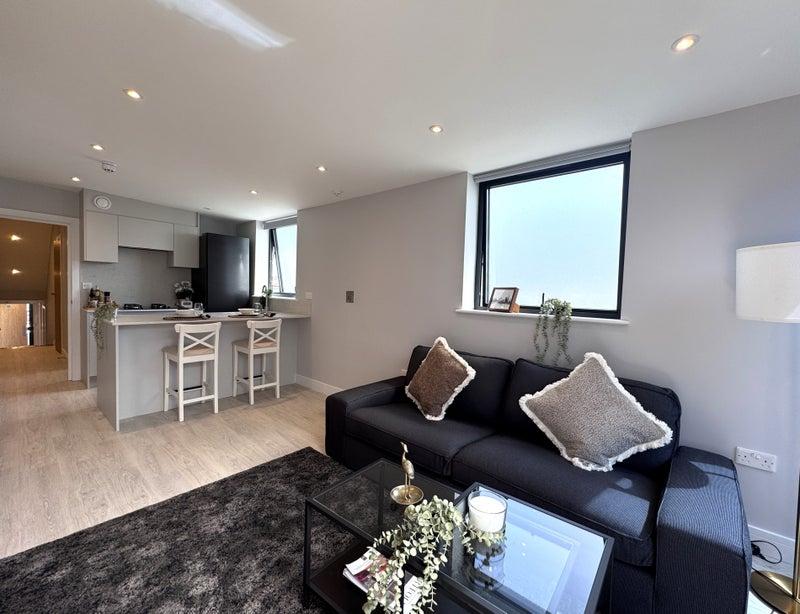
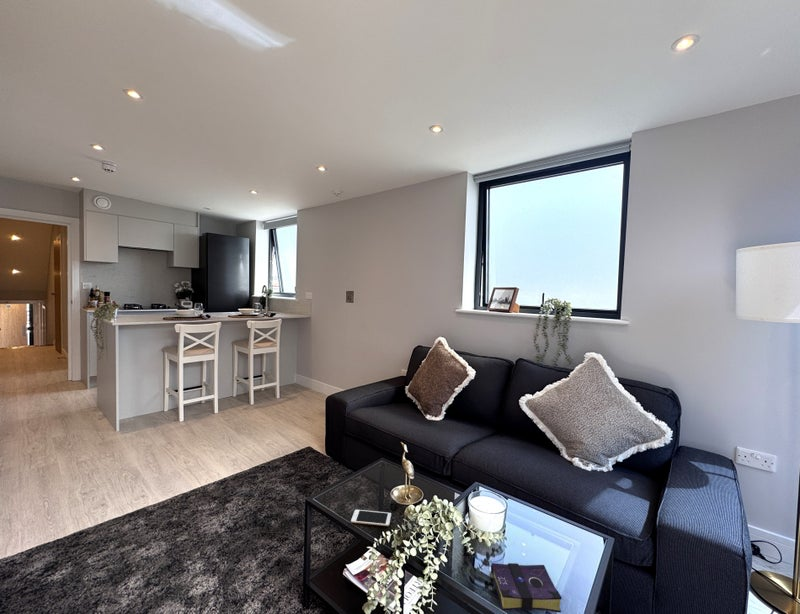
+ cell phone (371, 517)
+ book (523, 584)
